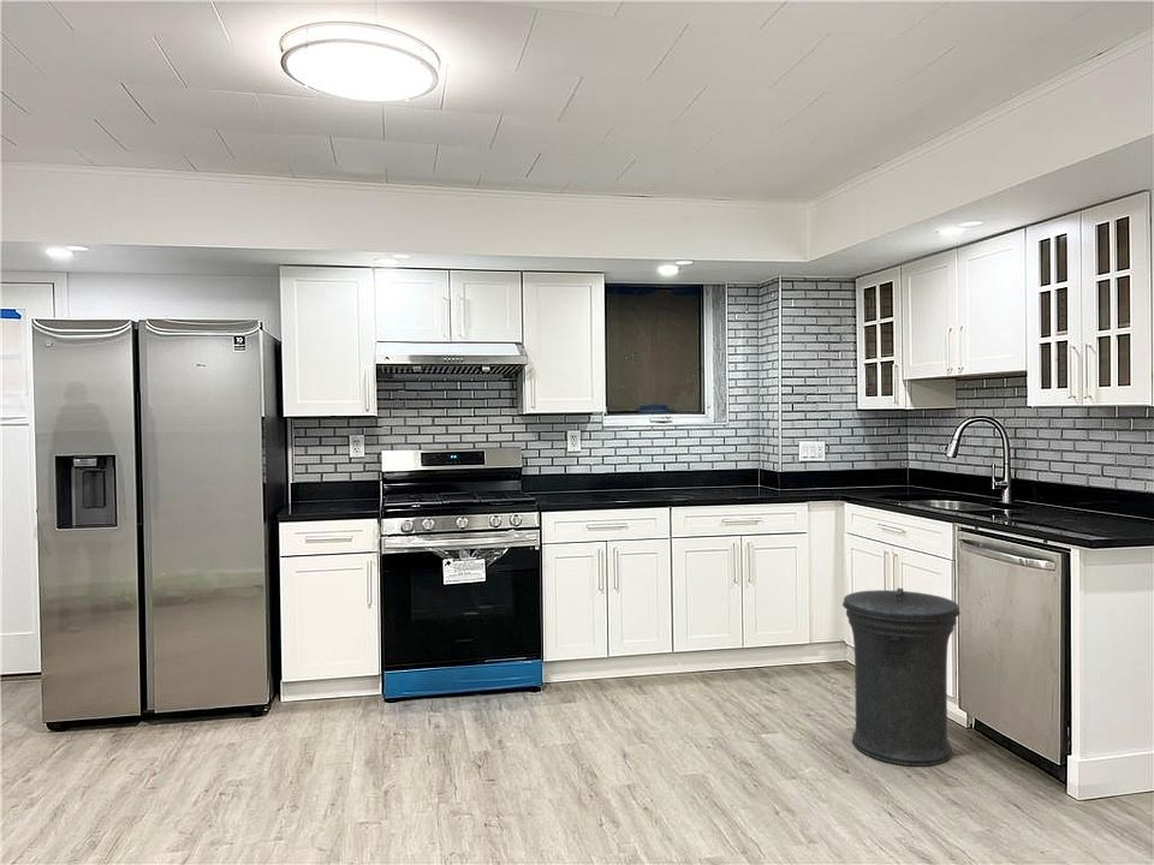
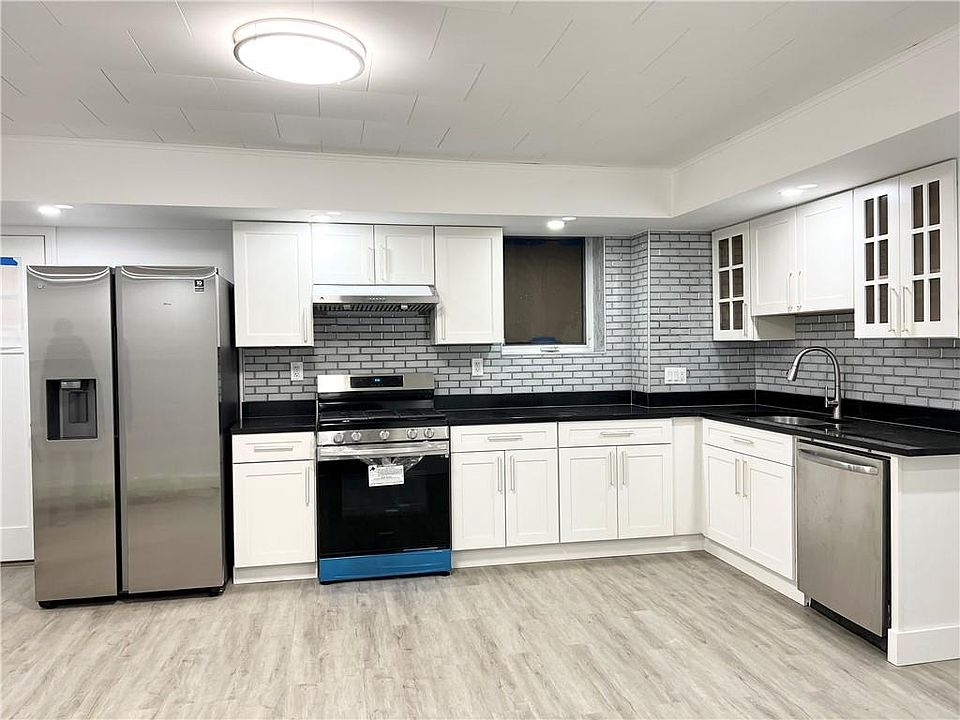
- trash can (899, 667)
